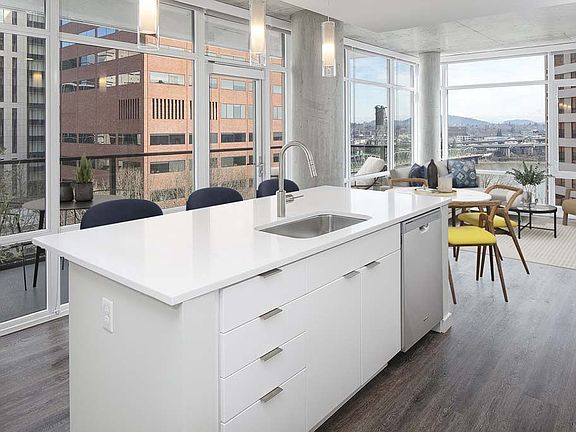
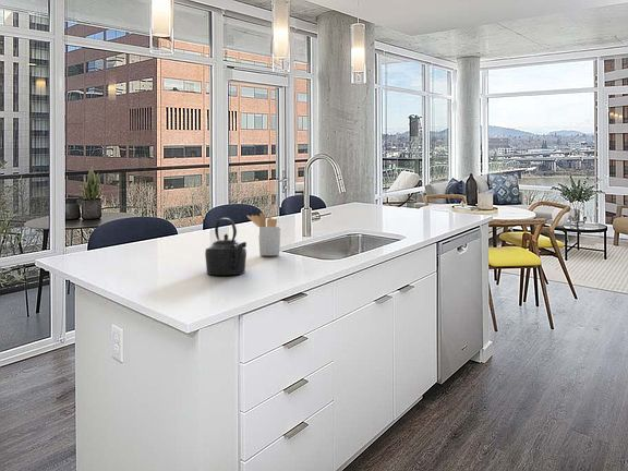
+ utensil holder (264, 233)
+ kettle (230, 245)
